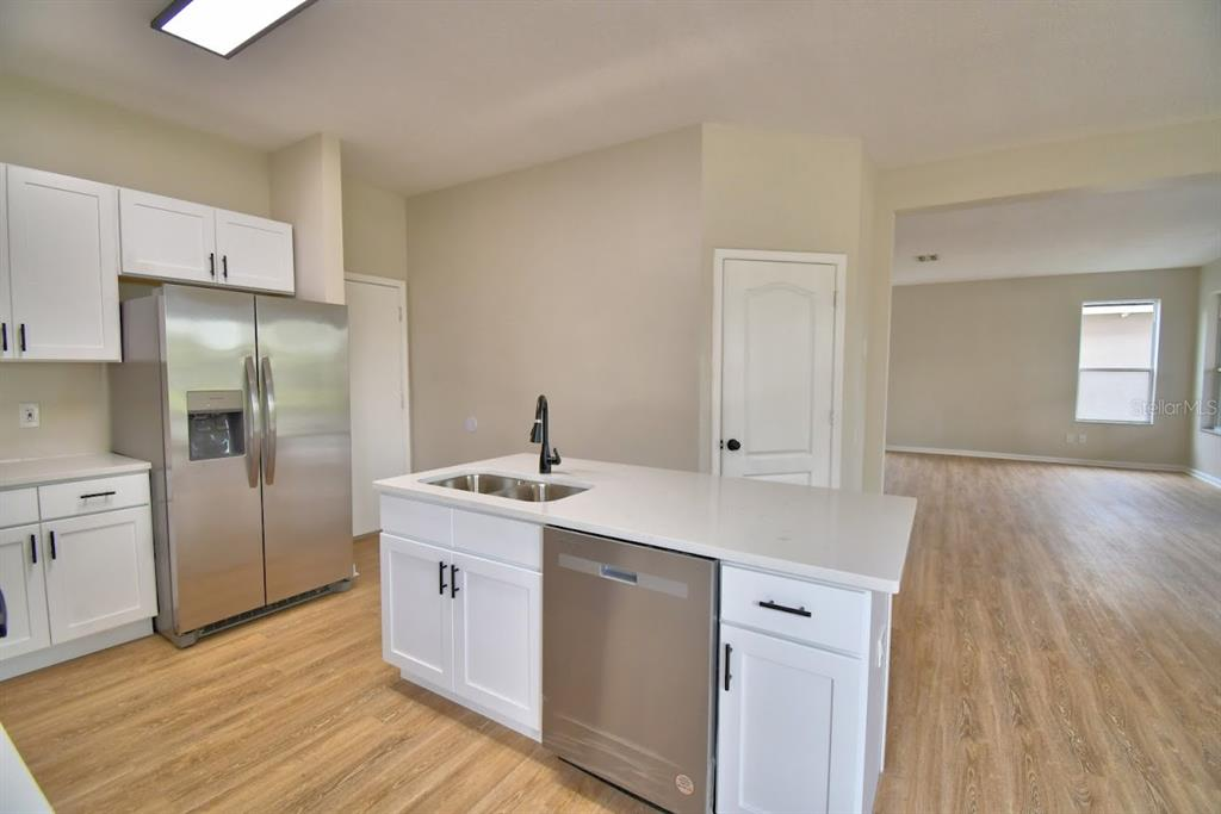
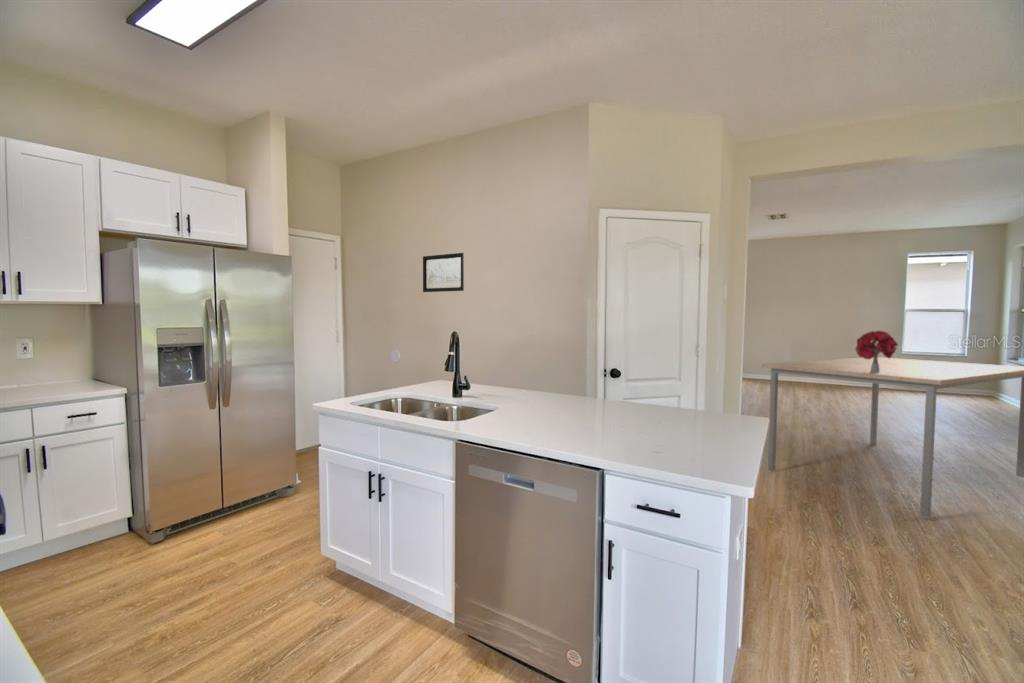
+ wall art (442, 273)
+ dining table (877, 418)
+ bouquet (874, 350)
